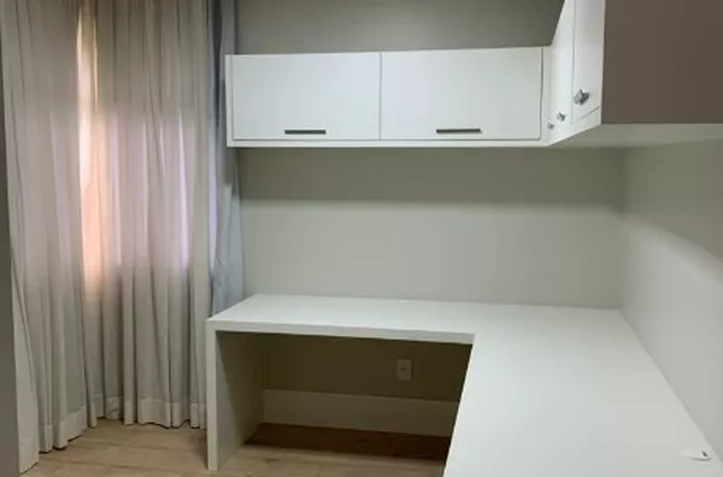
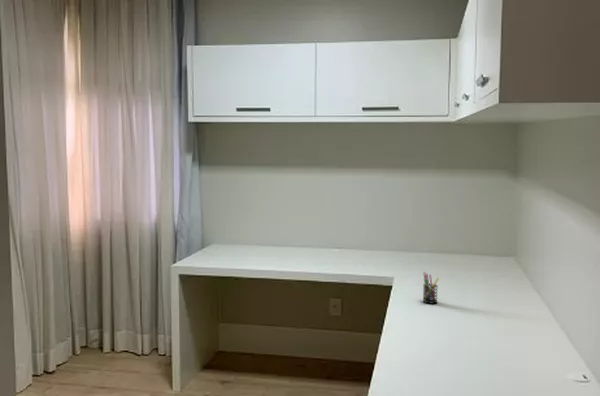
+ pen holder (428, 287)
